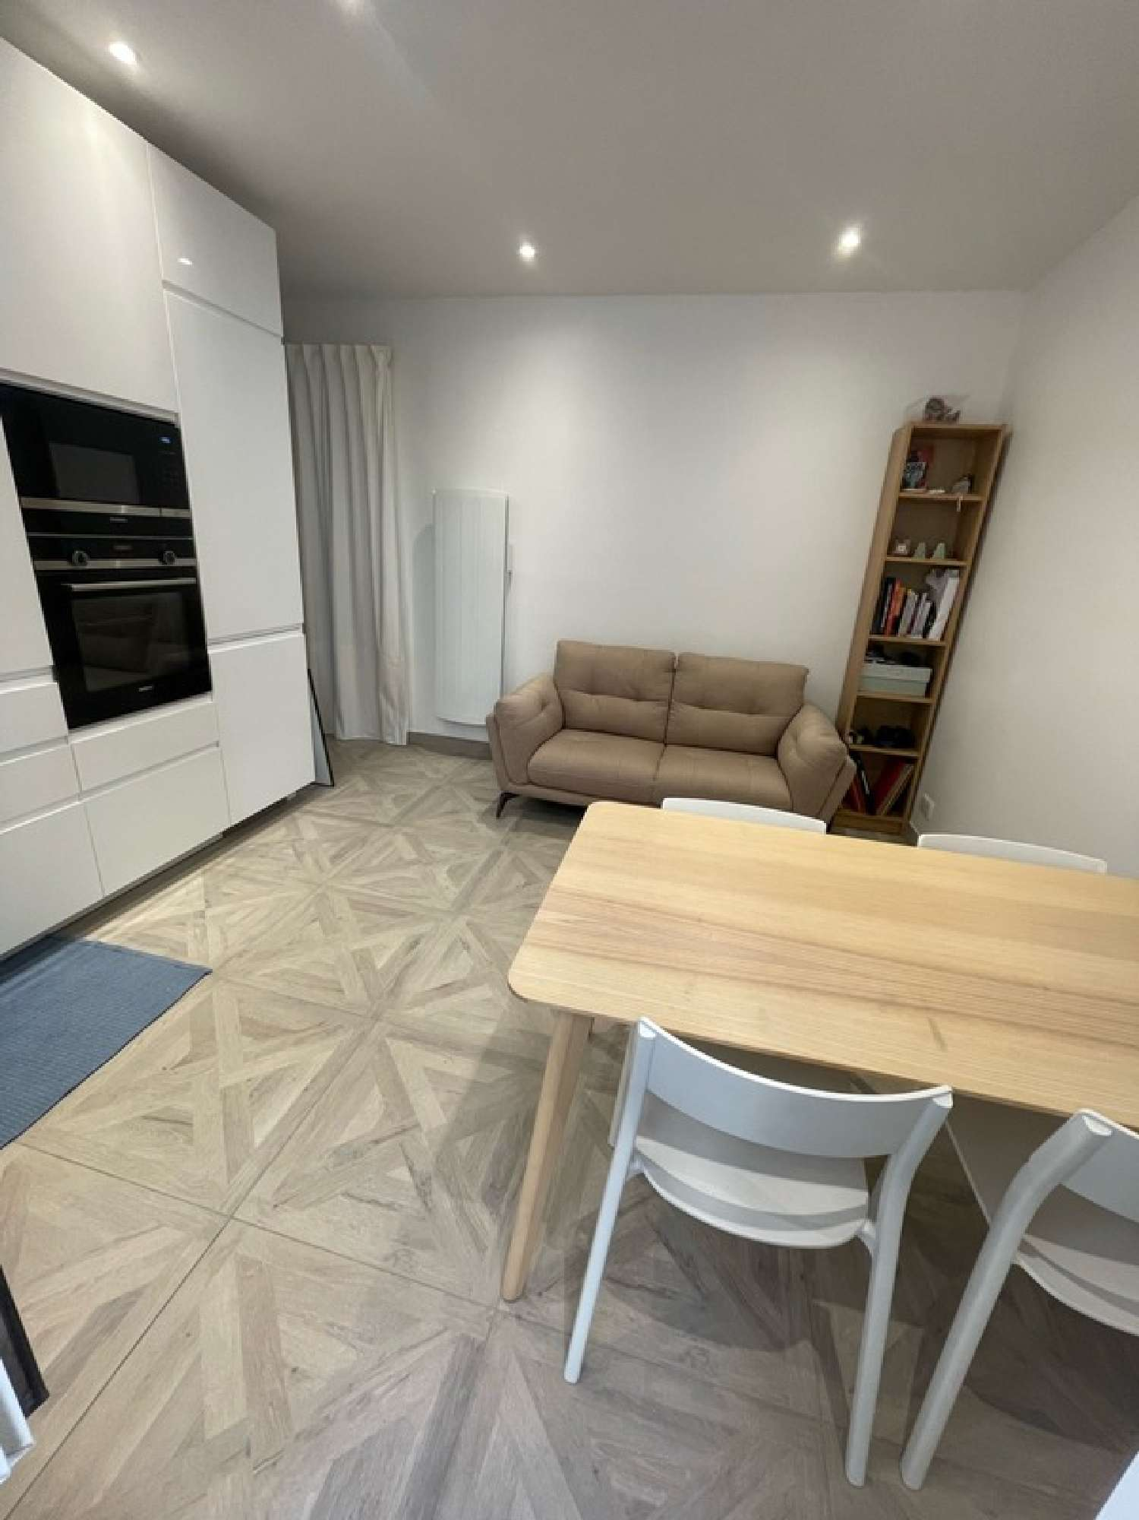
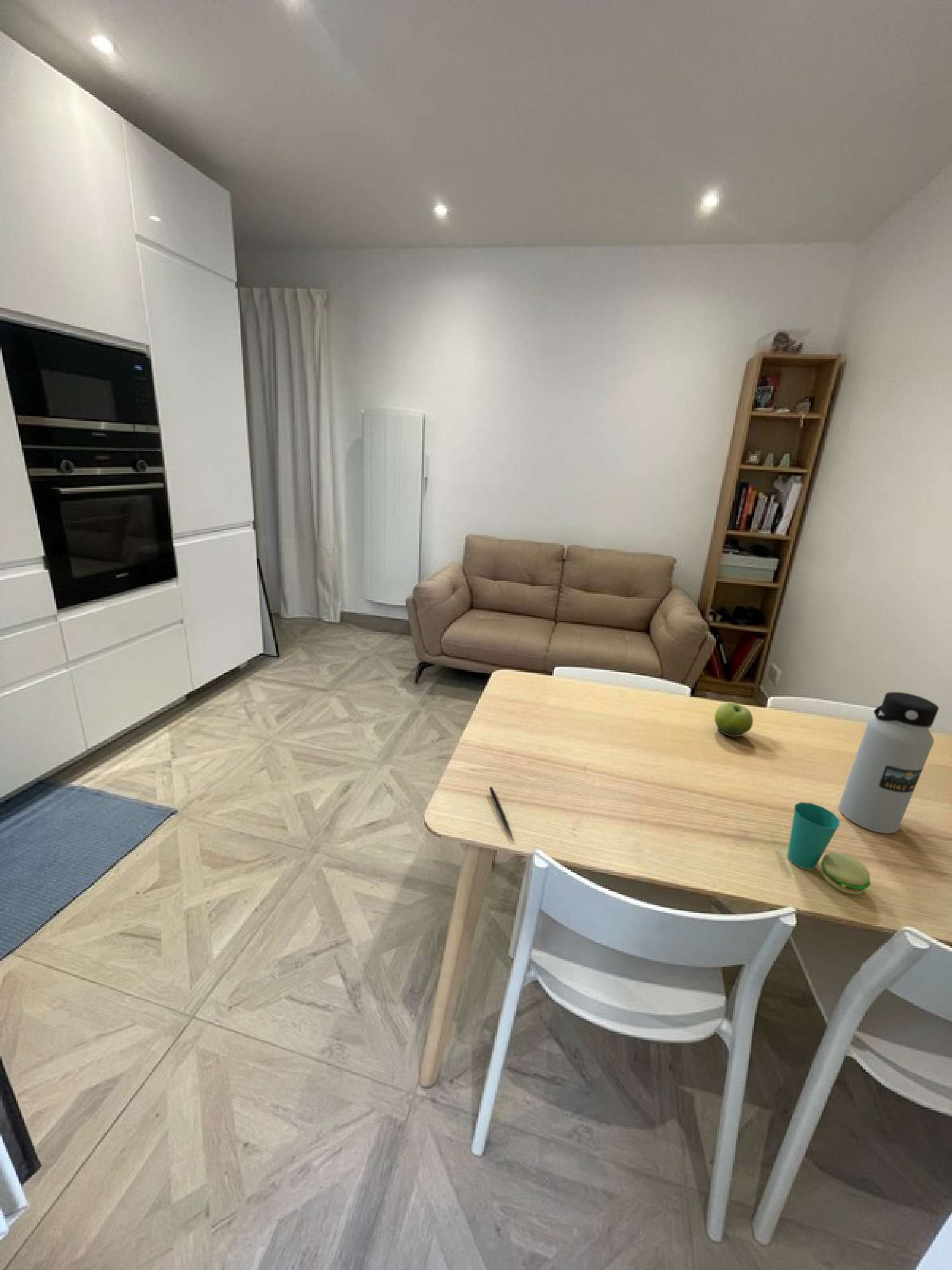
+ cup (826, 847)
+ fruit (733, 719)
+ pen (500, 812)
+ water bottle (889, 761)
